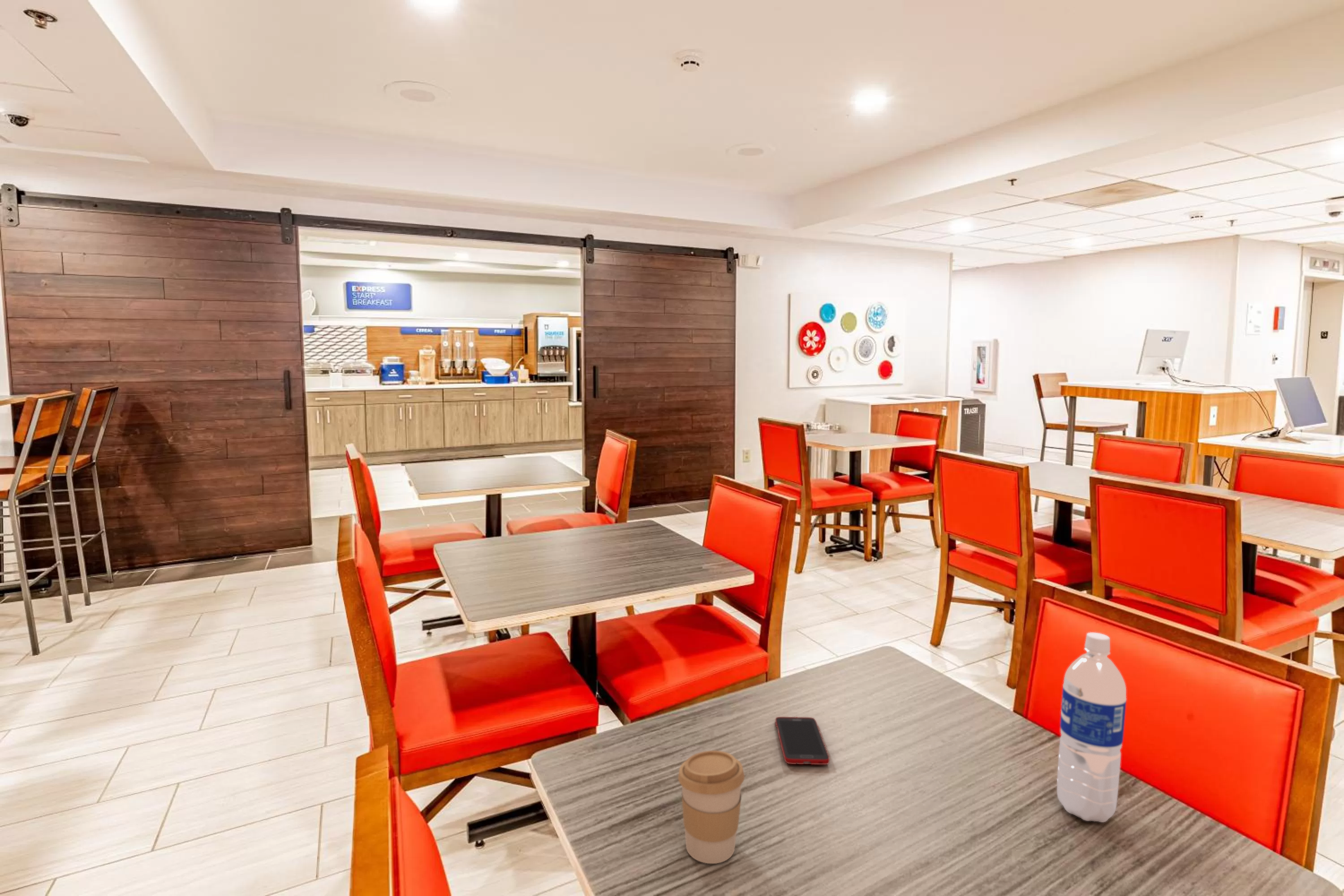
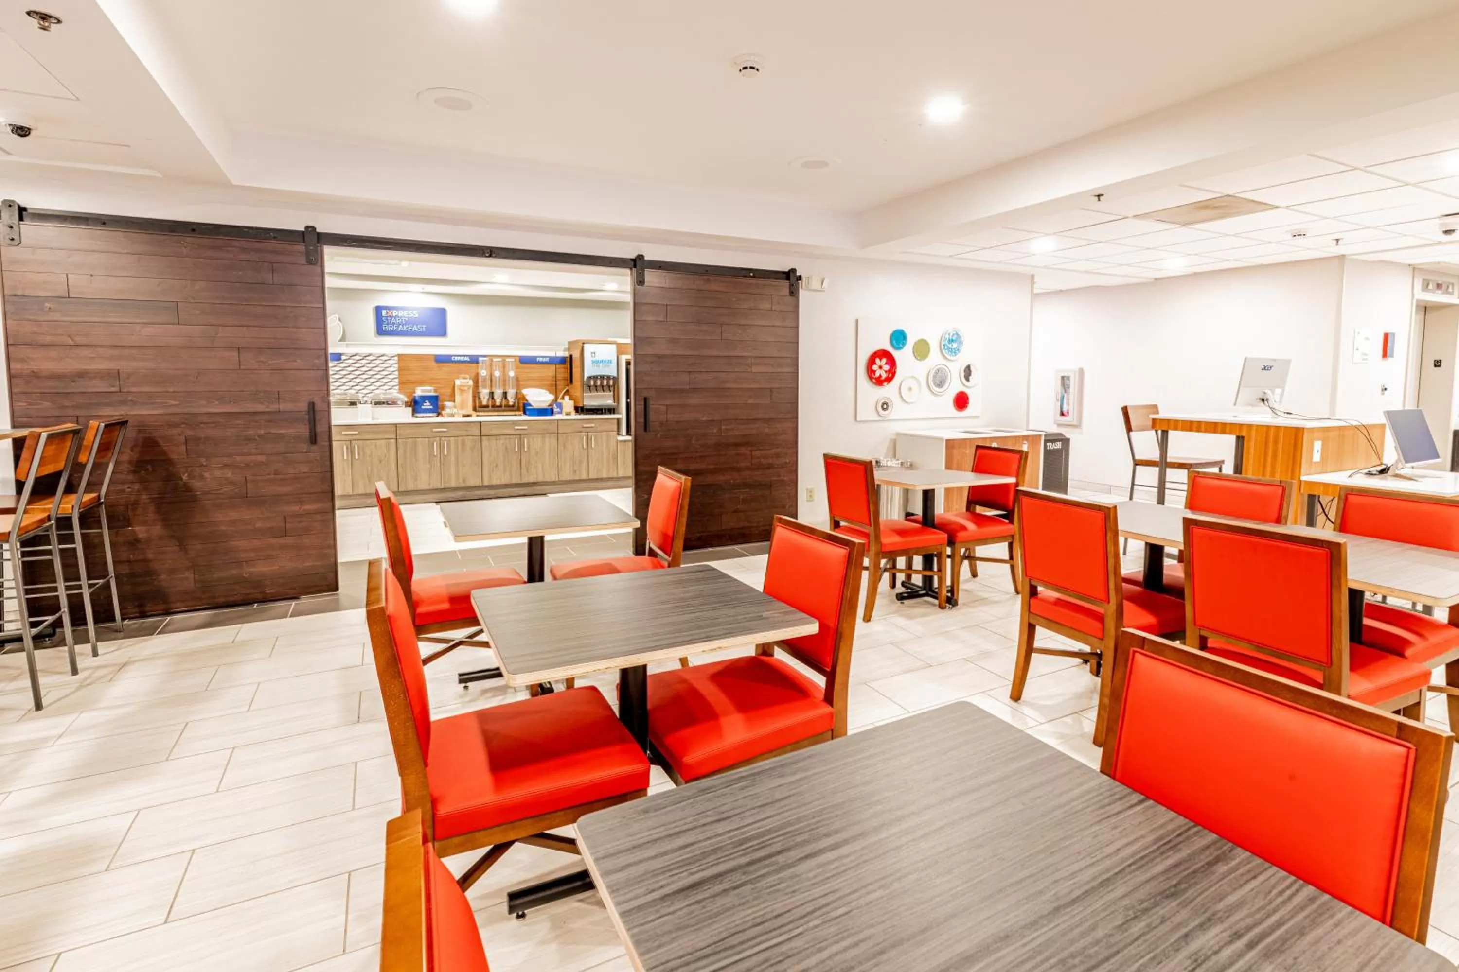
- cell phone (801, 739)
- coffee cup (711, 803)
- water bottle (1091, 724)
